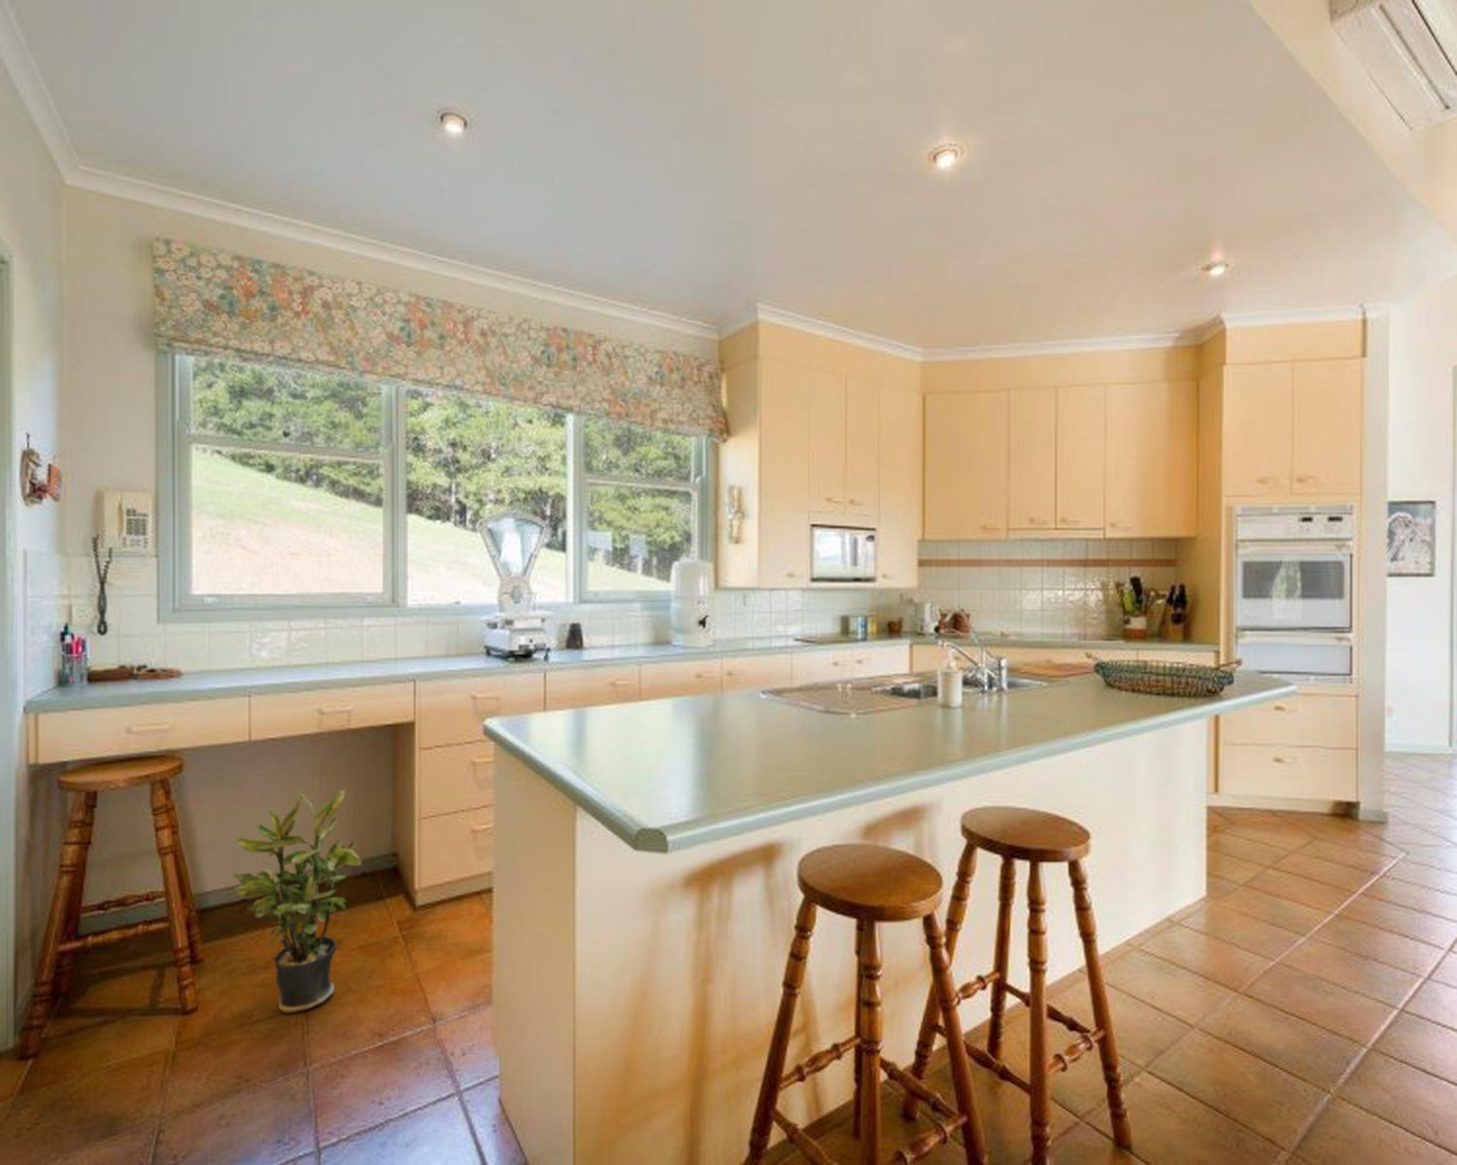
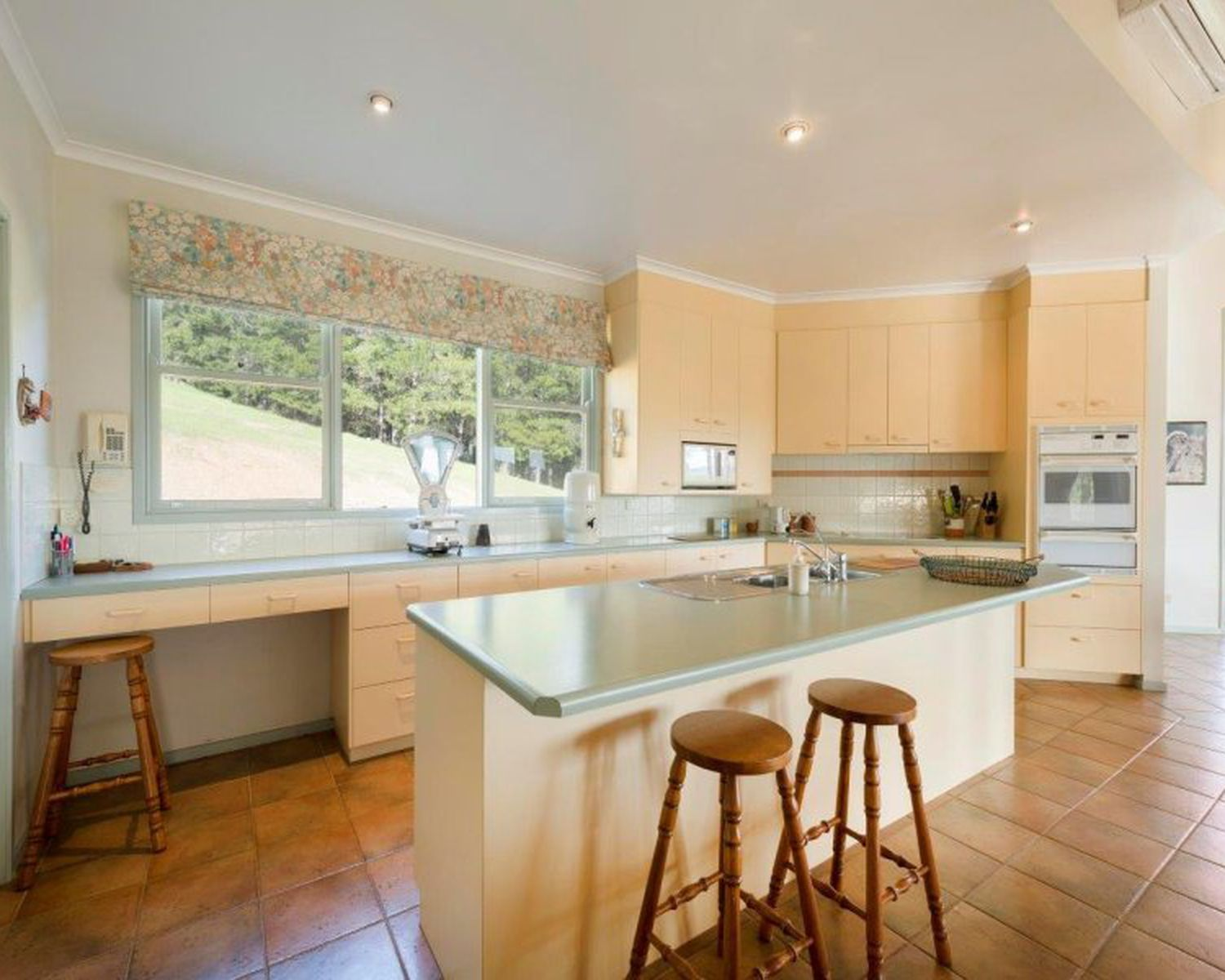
- potted plant (295, 898)
